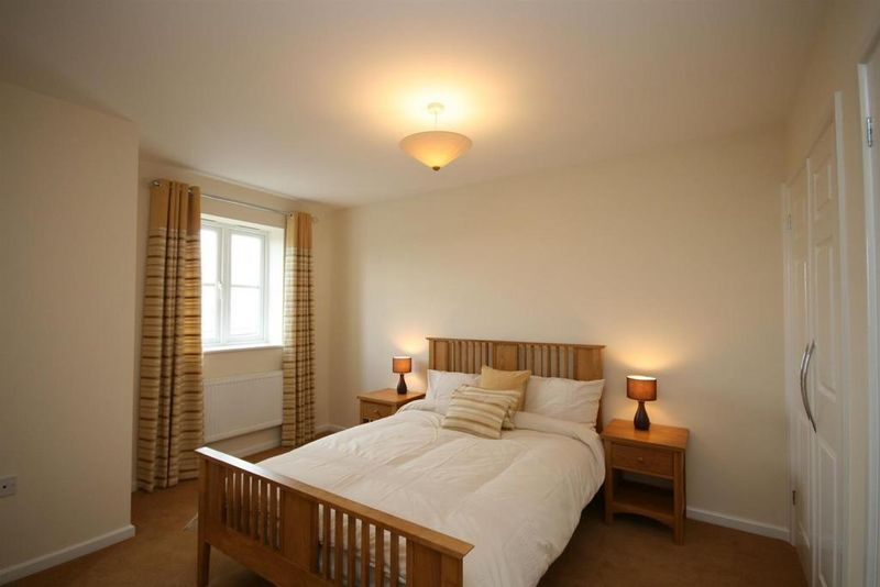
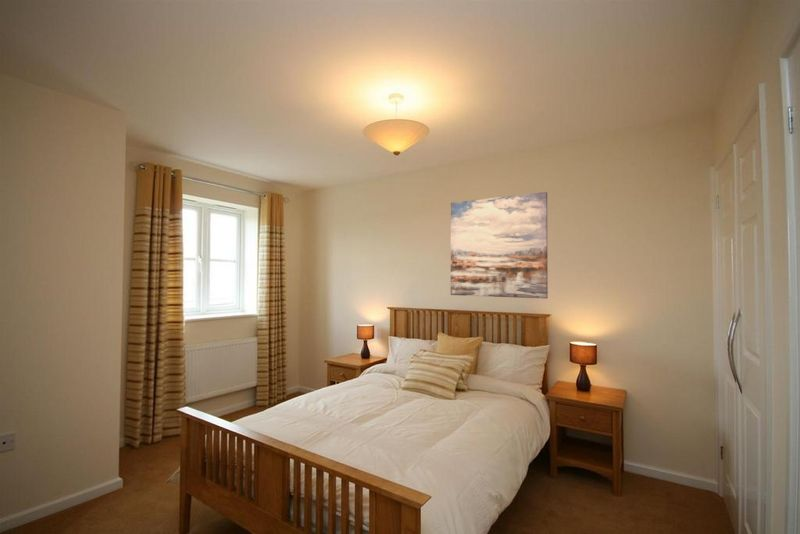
+ wall art (495, 247)
